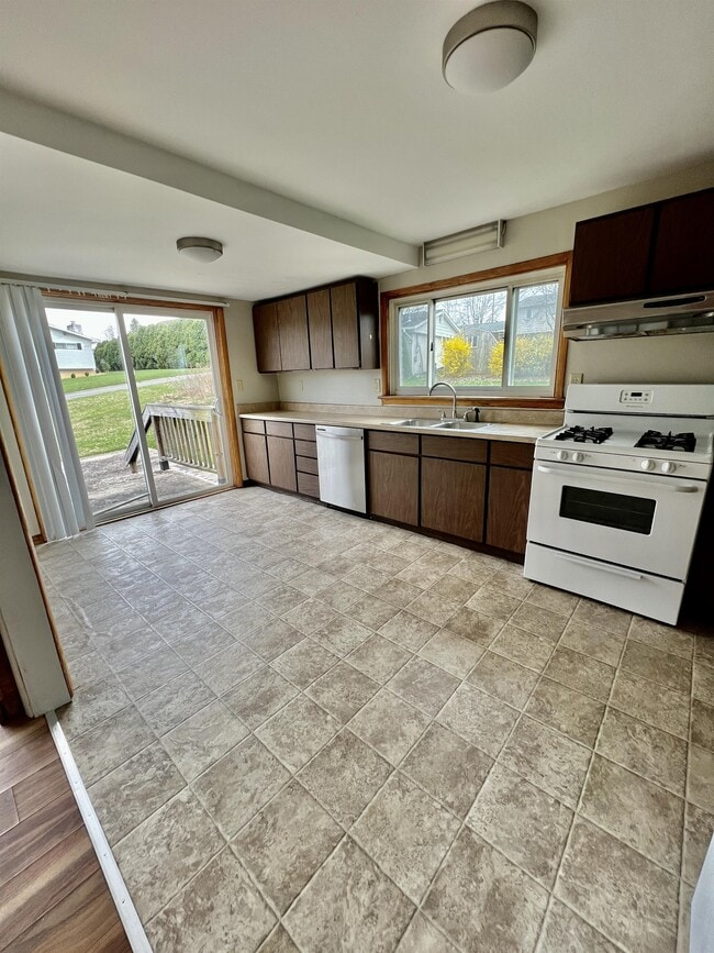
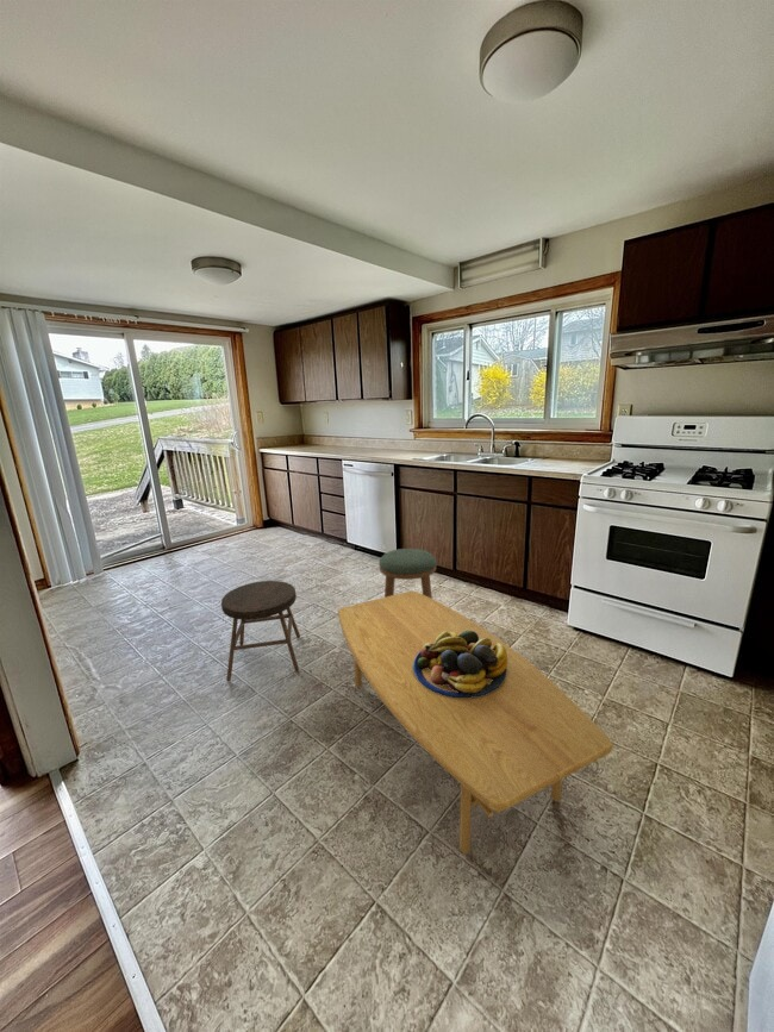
+ stool (407, 578)
+ stool (263, 620)
+ fruit bowl (458, 651)
+ coffee table (439, 696)
